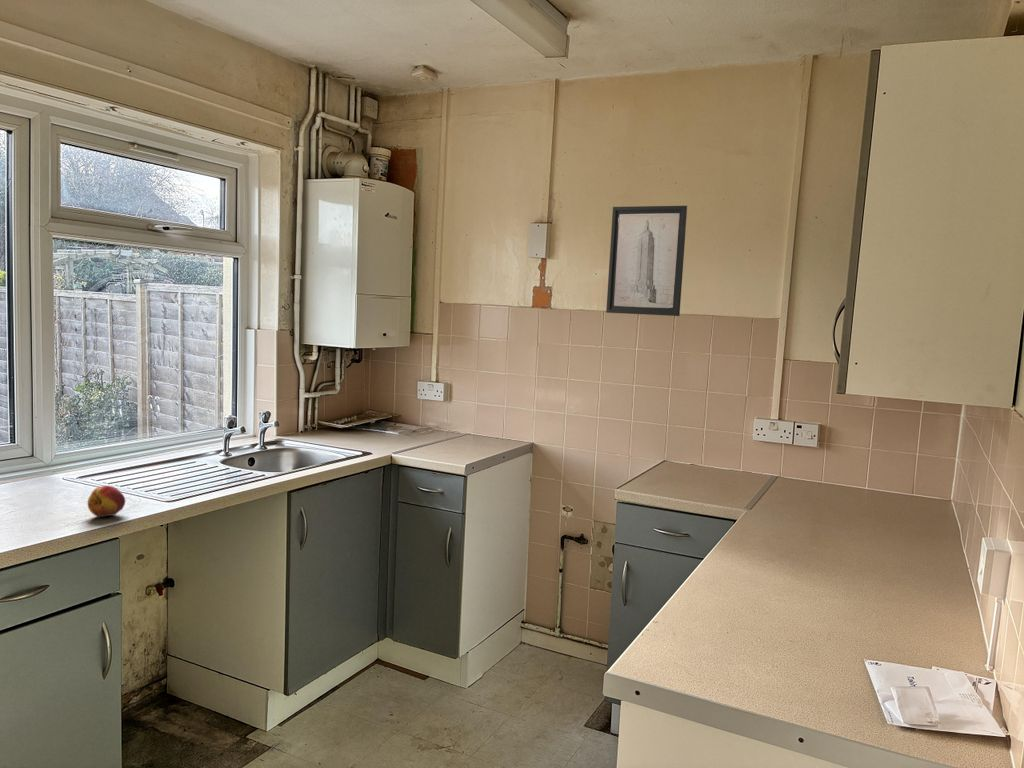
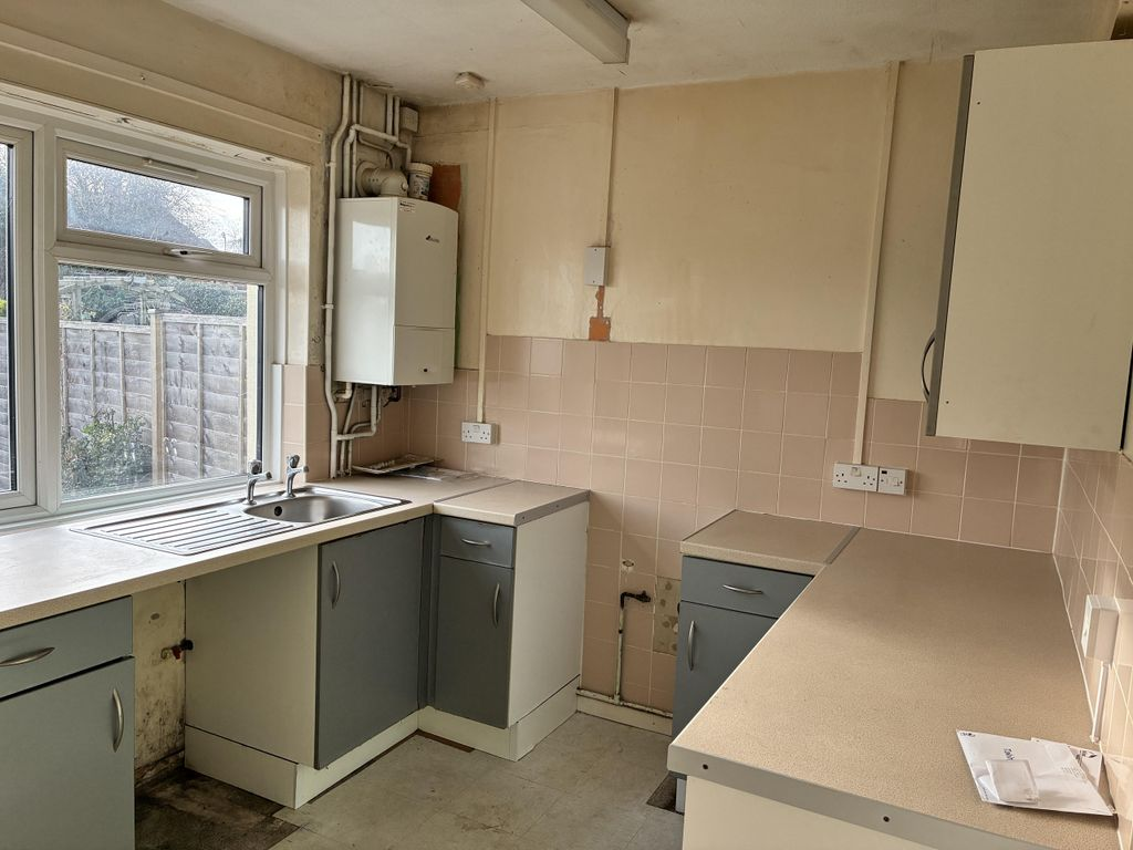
- wall art (645, 260)
- fruit (106, 500)
